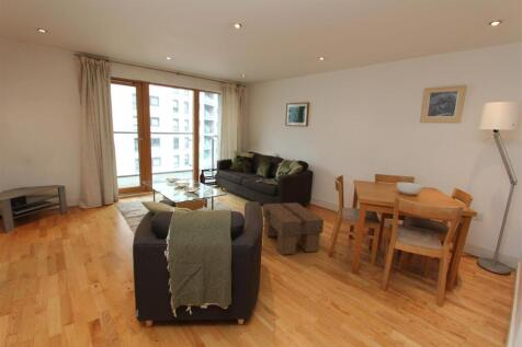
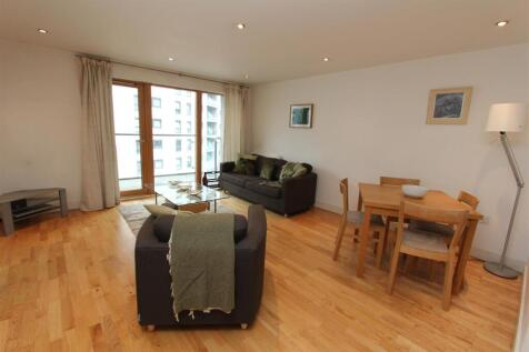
- footstool (290, 225)
